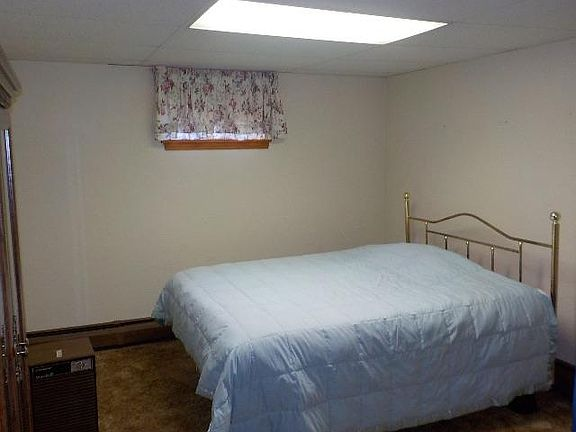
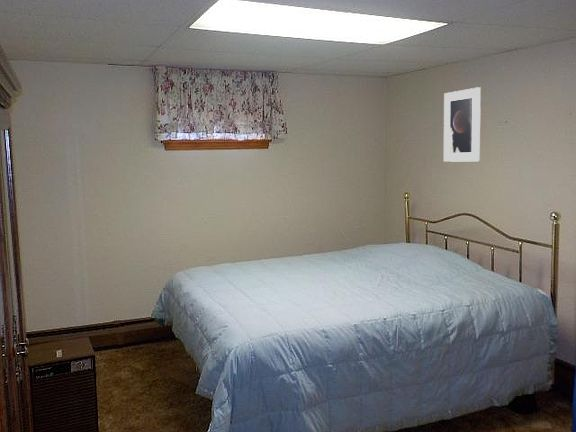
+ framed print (461, 126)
